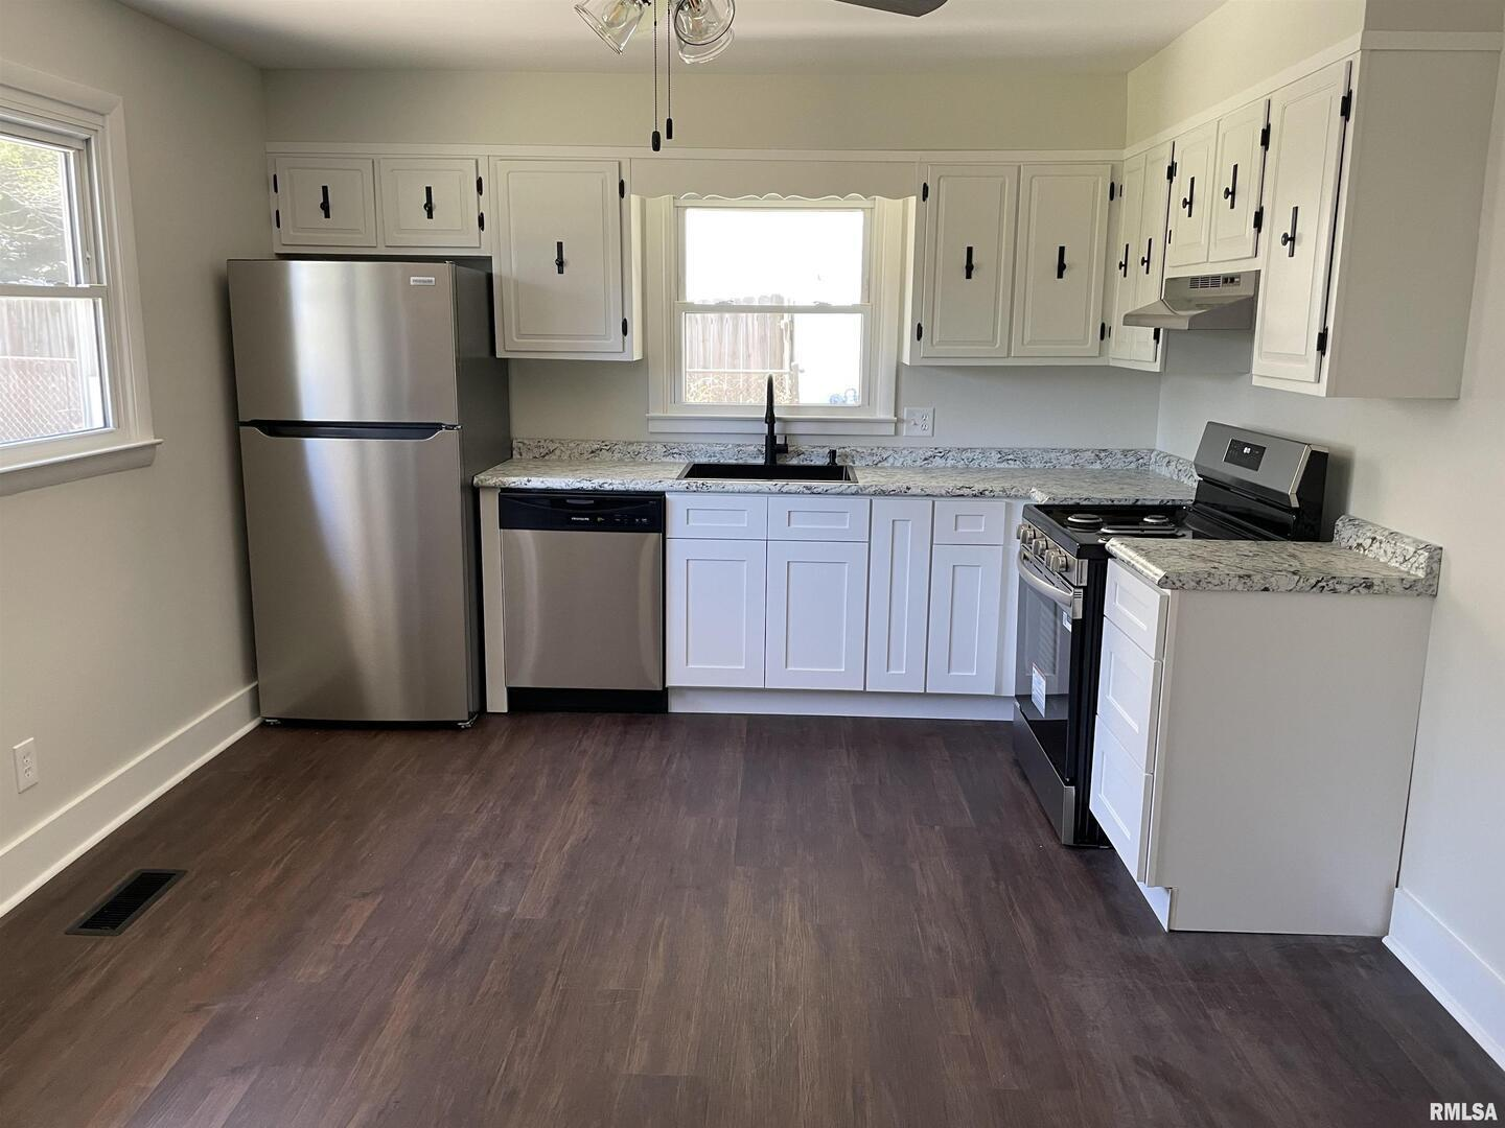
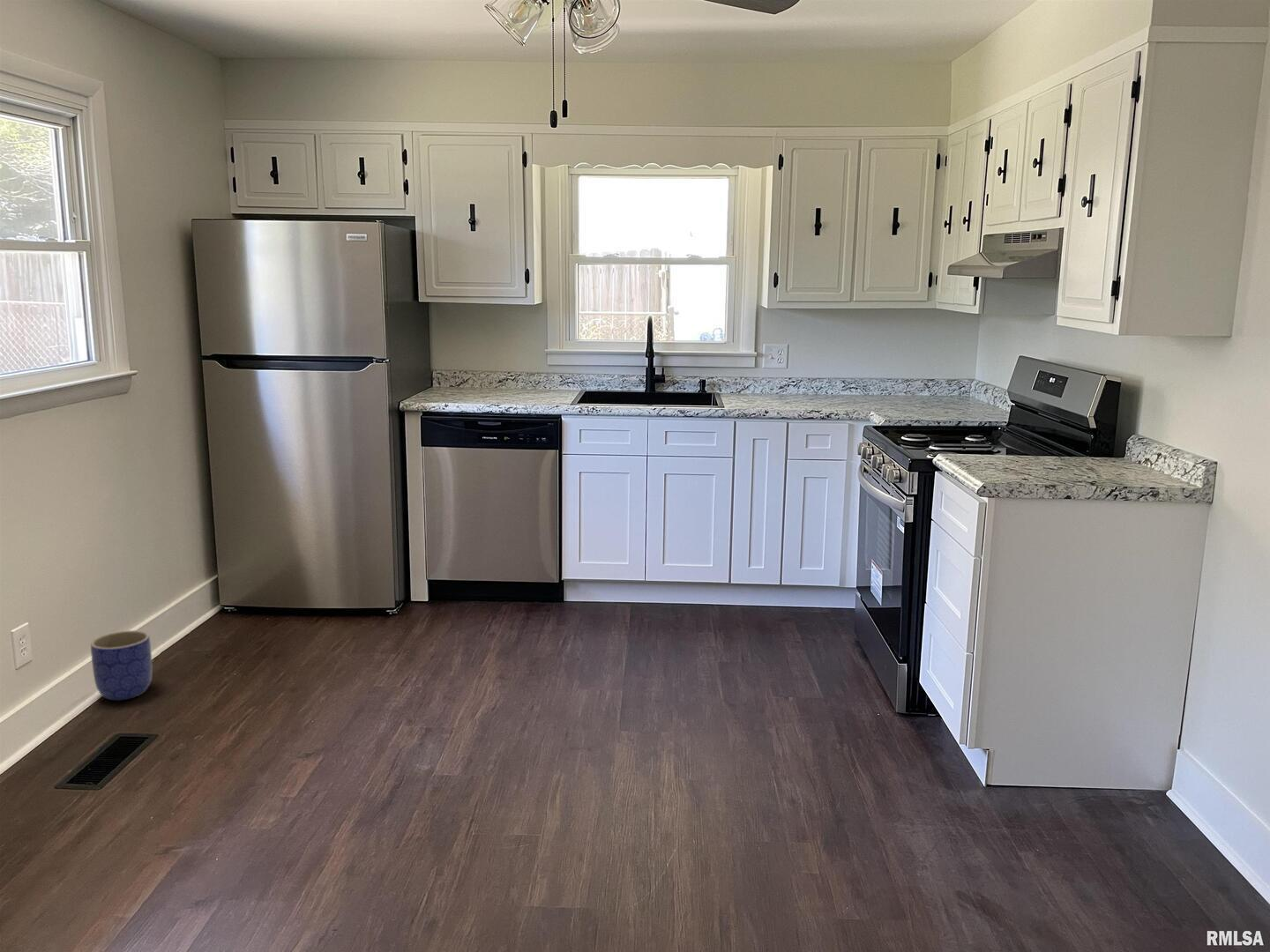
+ planter (123, 666)
